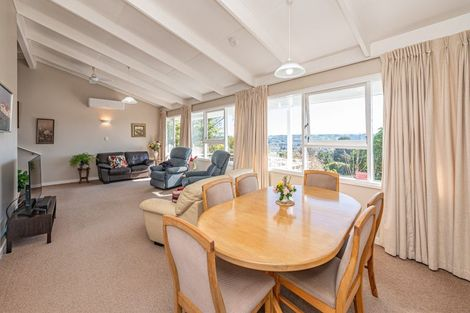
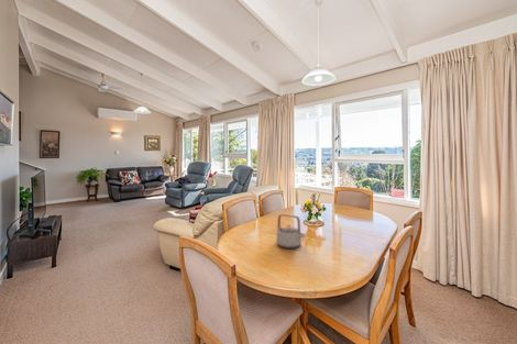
+ teapot (290, 230)
